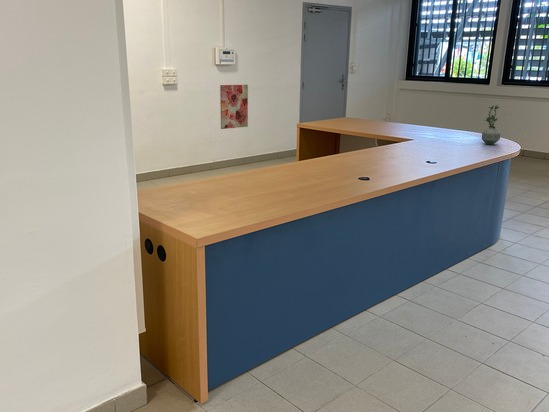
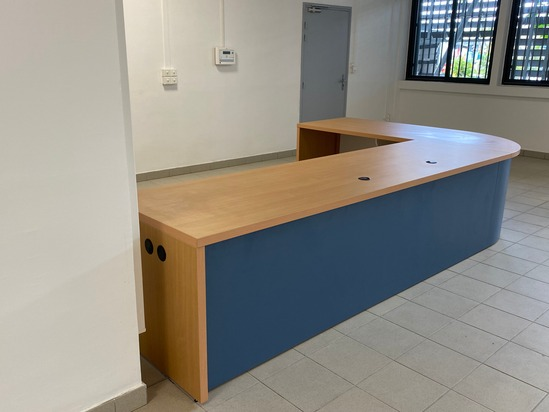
- wall art (234, 106)
- potted plant (492, 124)
